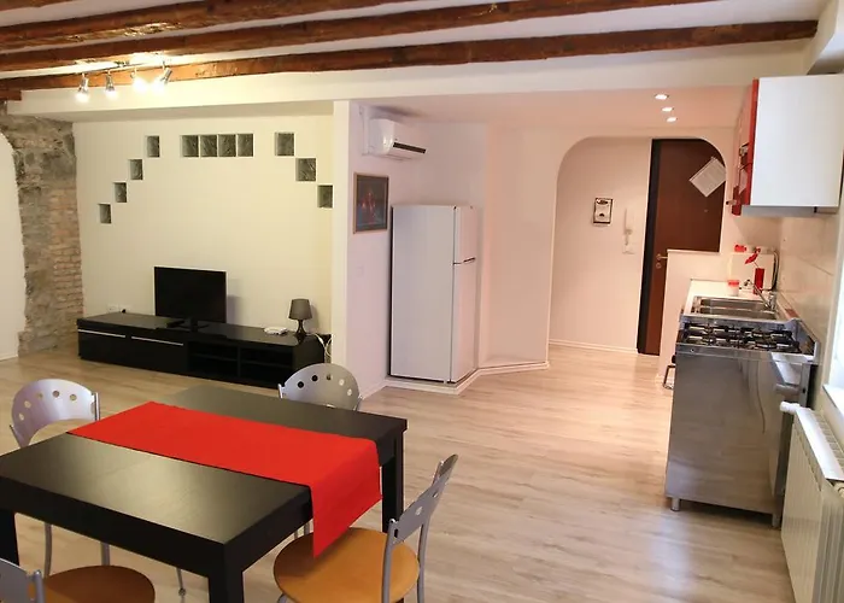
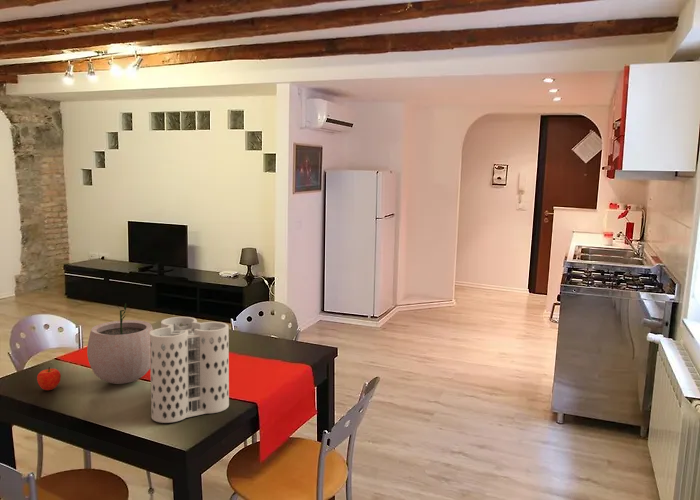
+ fruit (48, 378)
+ utensil holder (192, 366)
+ plant pot (122, 342)
